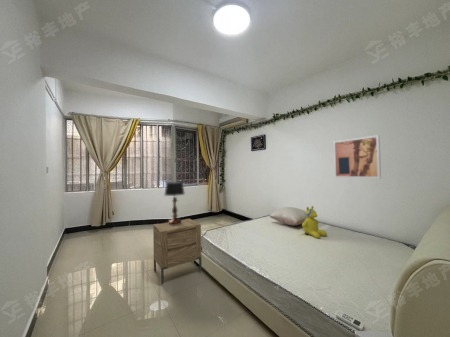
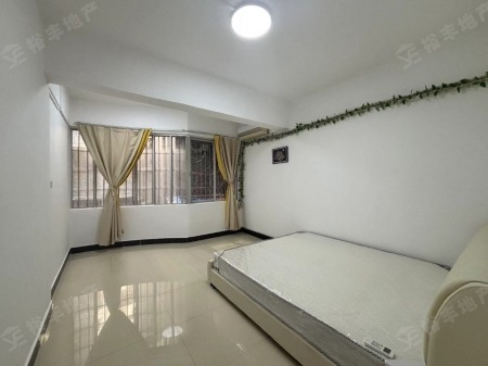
- wall art (355, 158)
- nightstand (177, 247)
- pillow (291, 215)
- teddy bear (314, 221)
- table lamp (174, 202)
